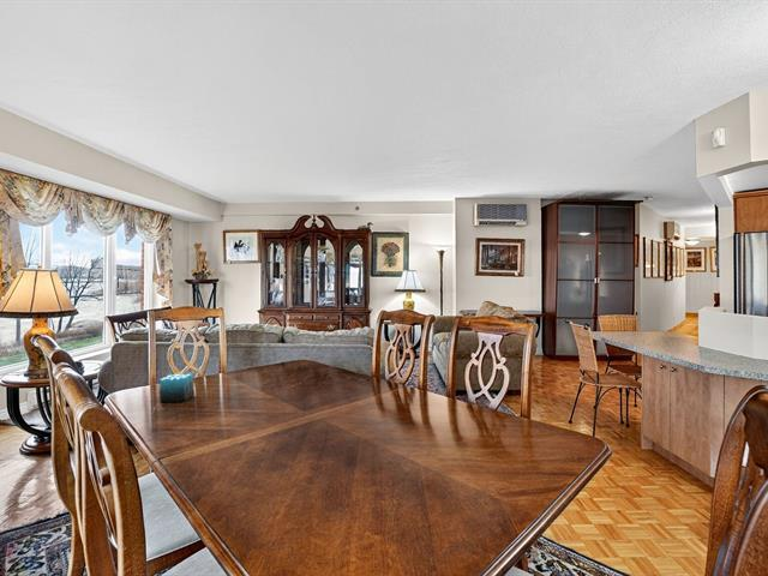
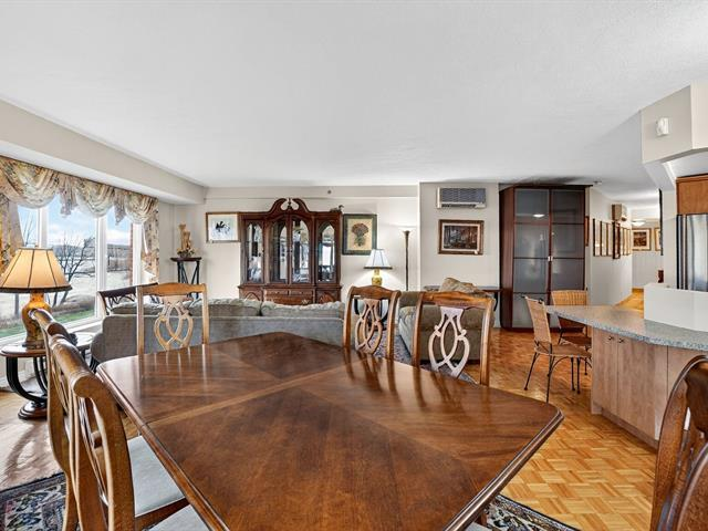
- candle (176, 383)
